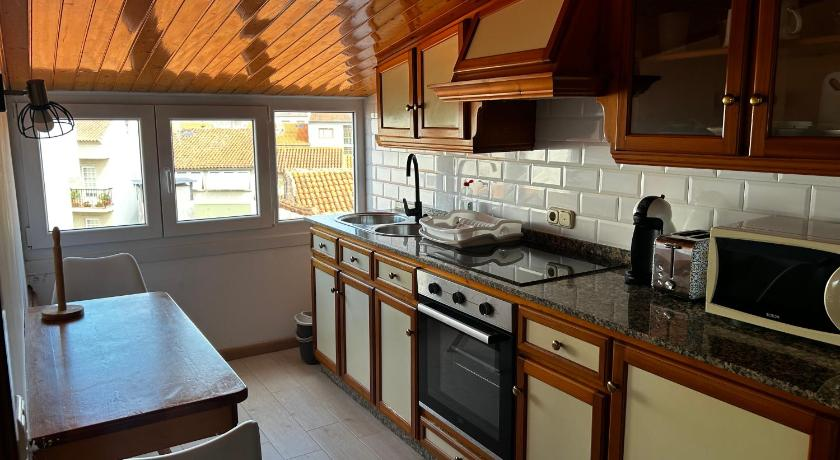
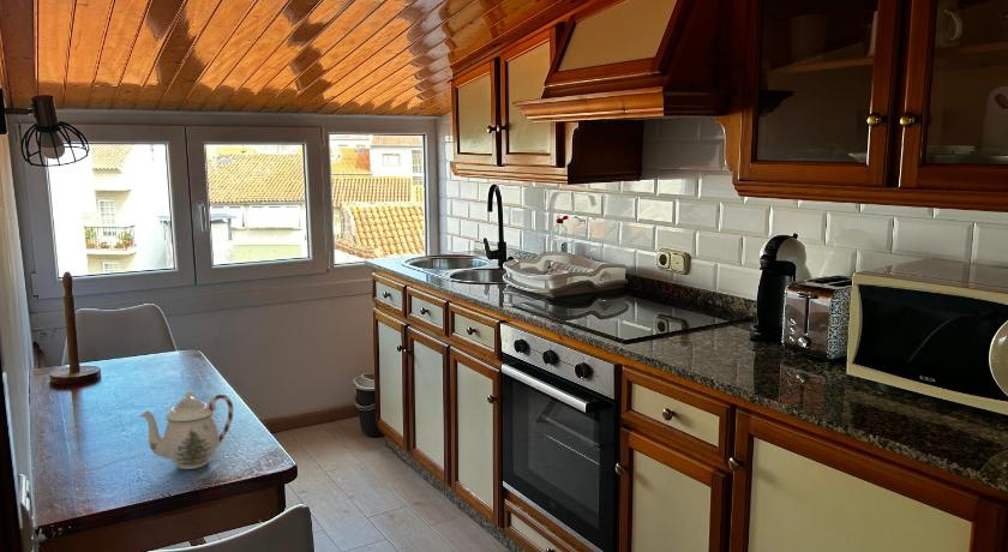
+ teapot (188, 427)
